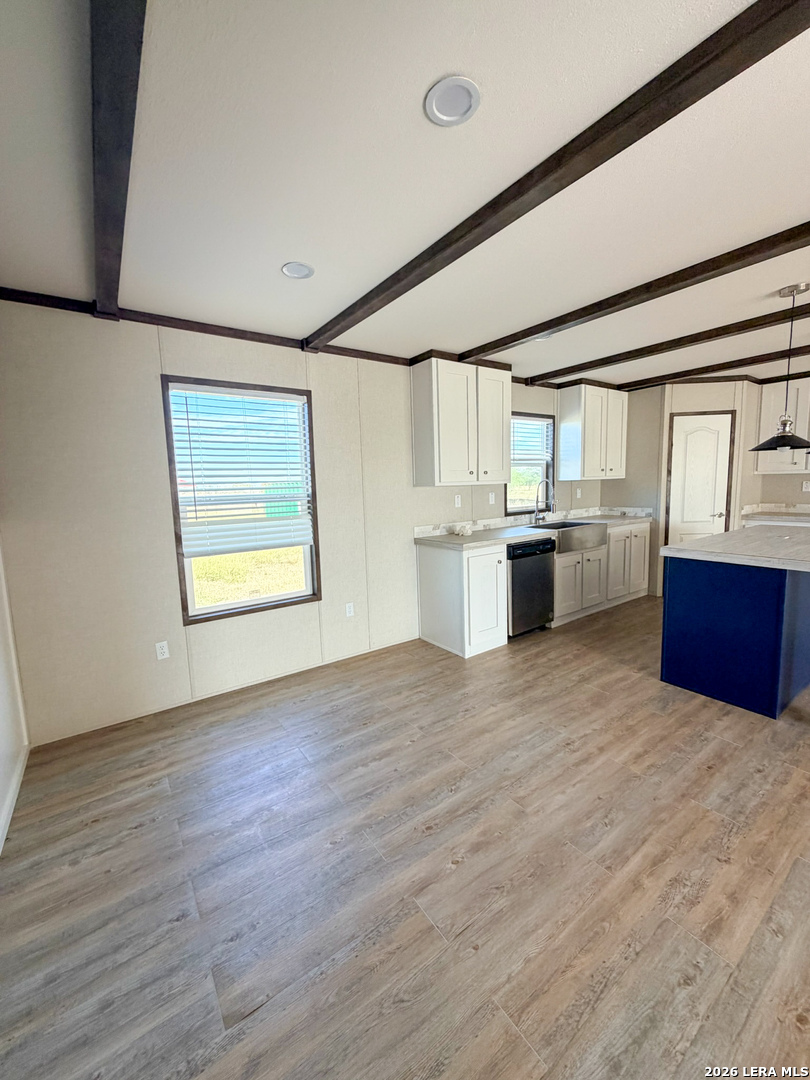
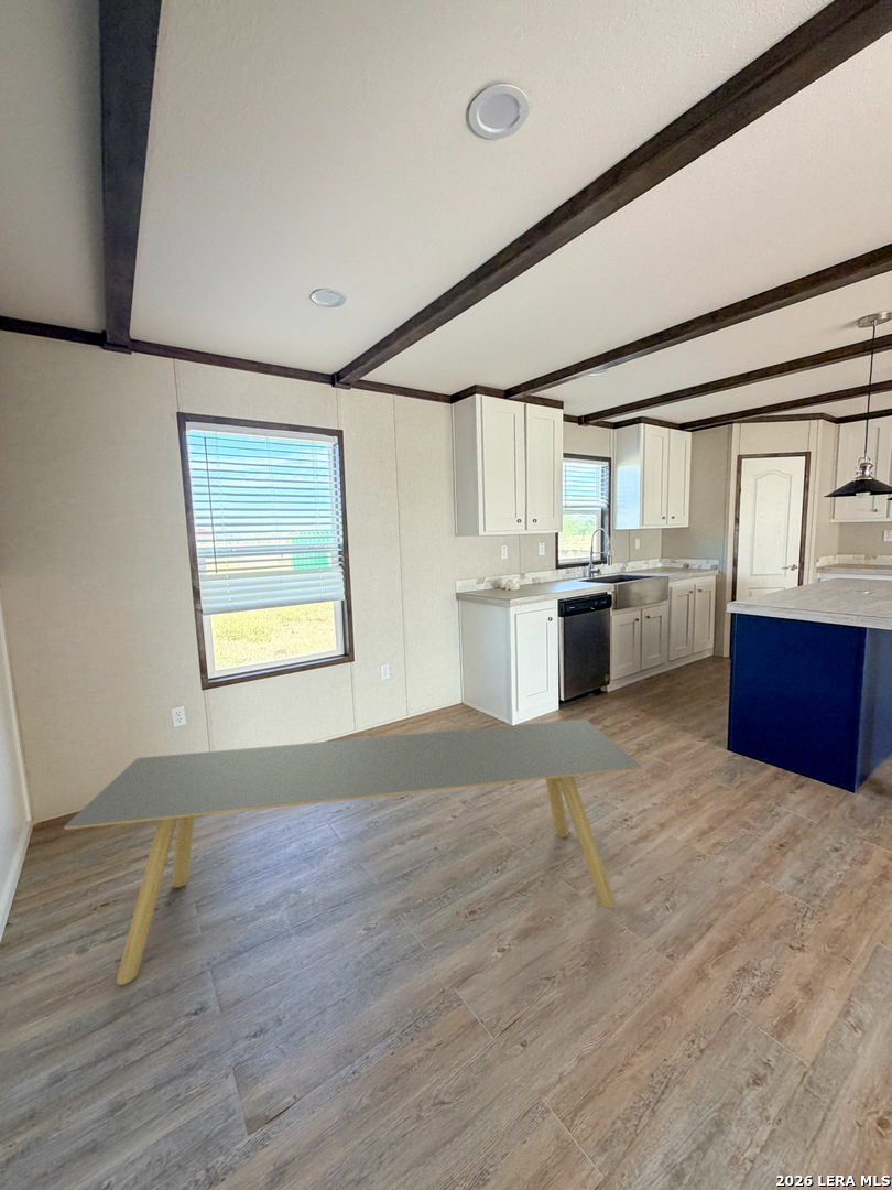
+ dining table (380, 796)
